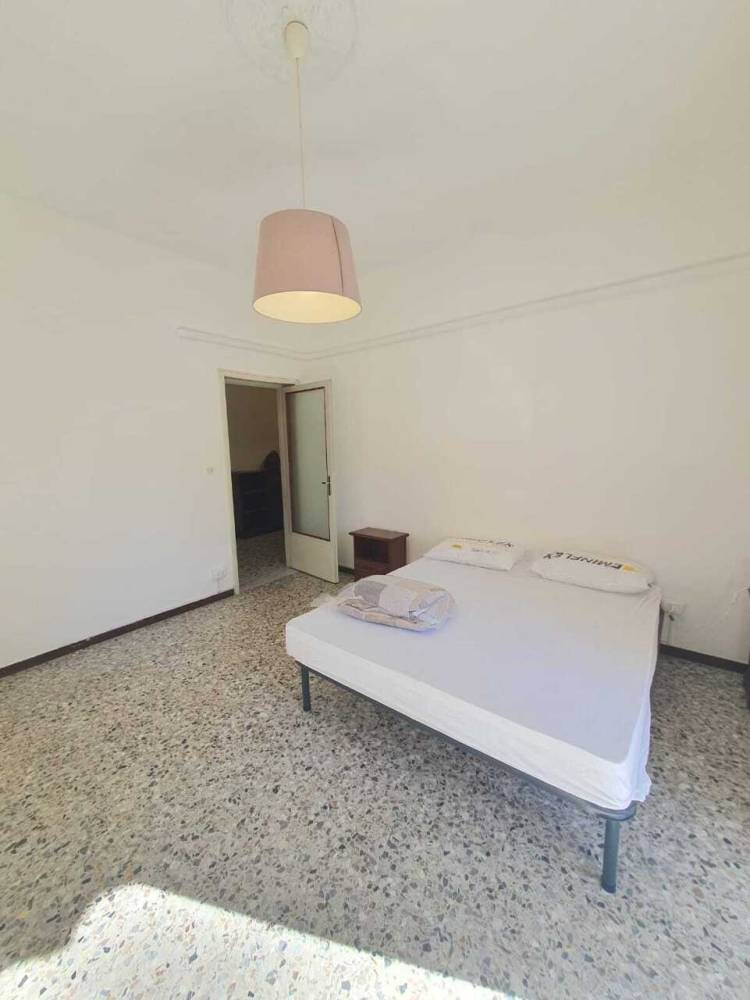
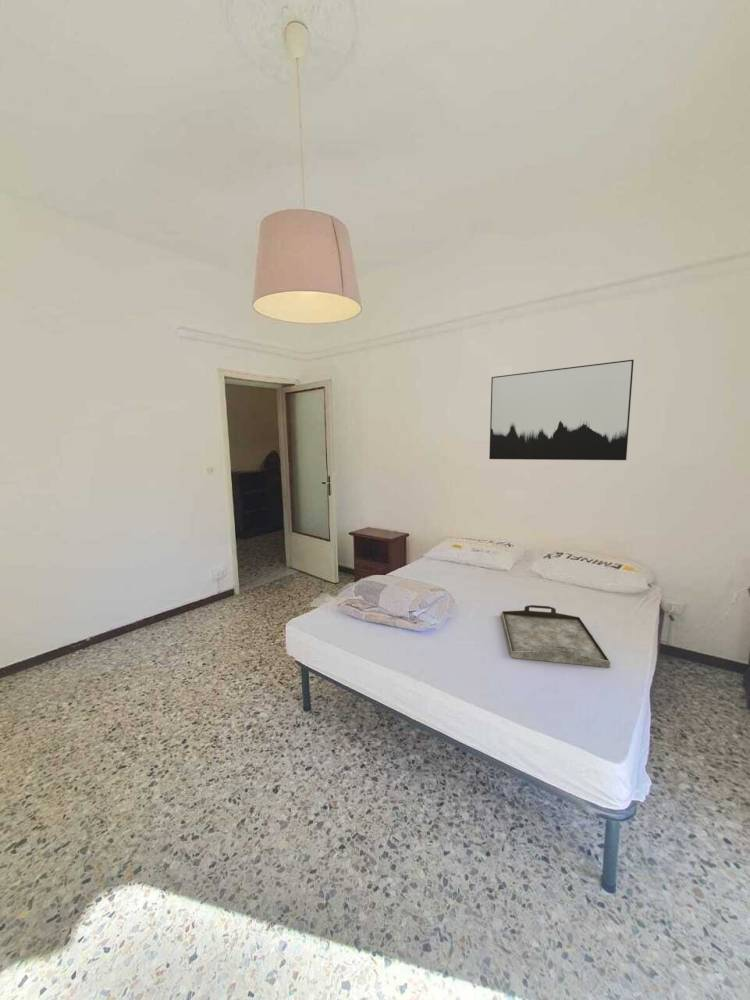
+ wall art (553, 415)
+ serving tray (548, 630)
